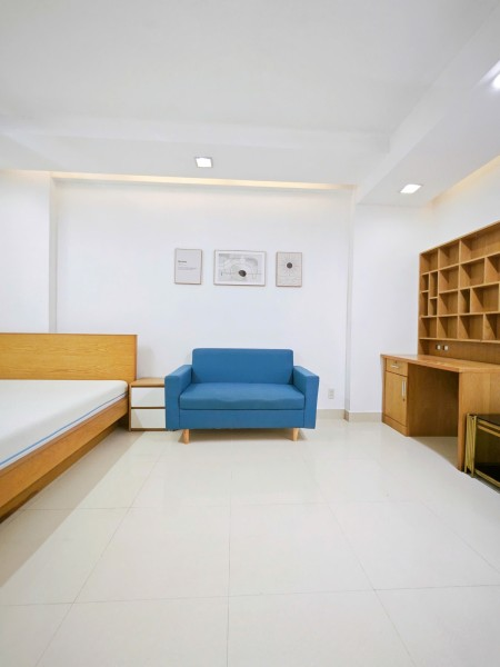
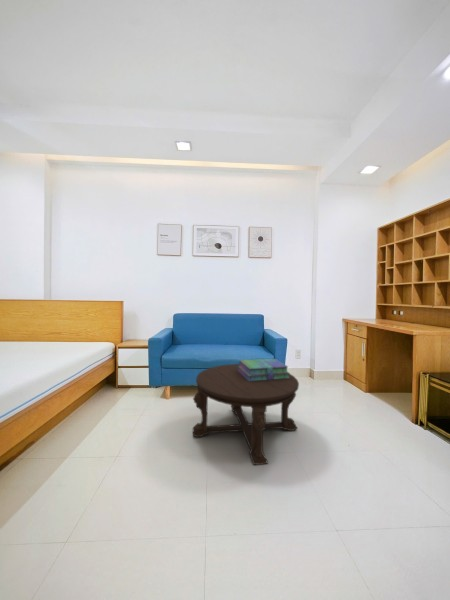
+ coffee table (246, 404)
+ stack of books (262, 368)
